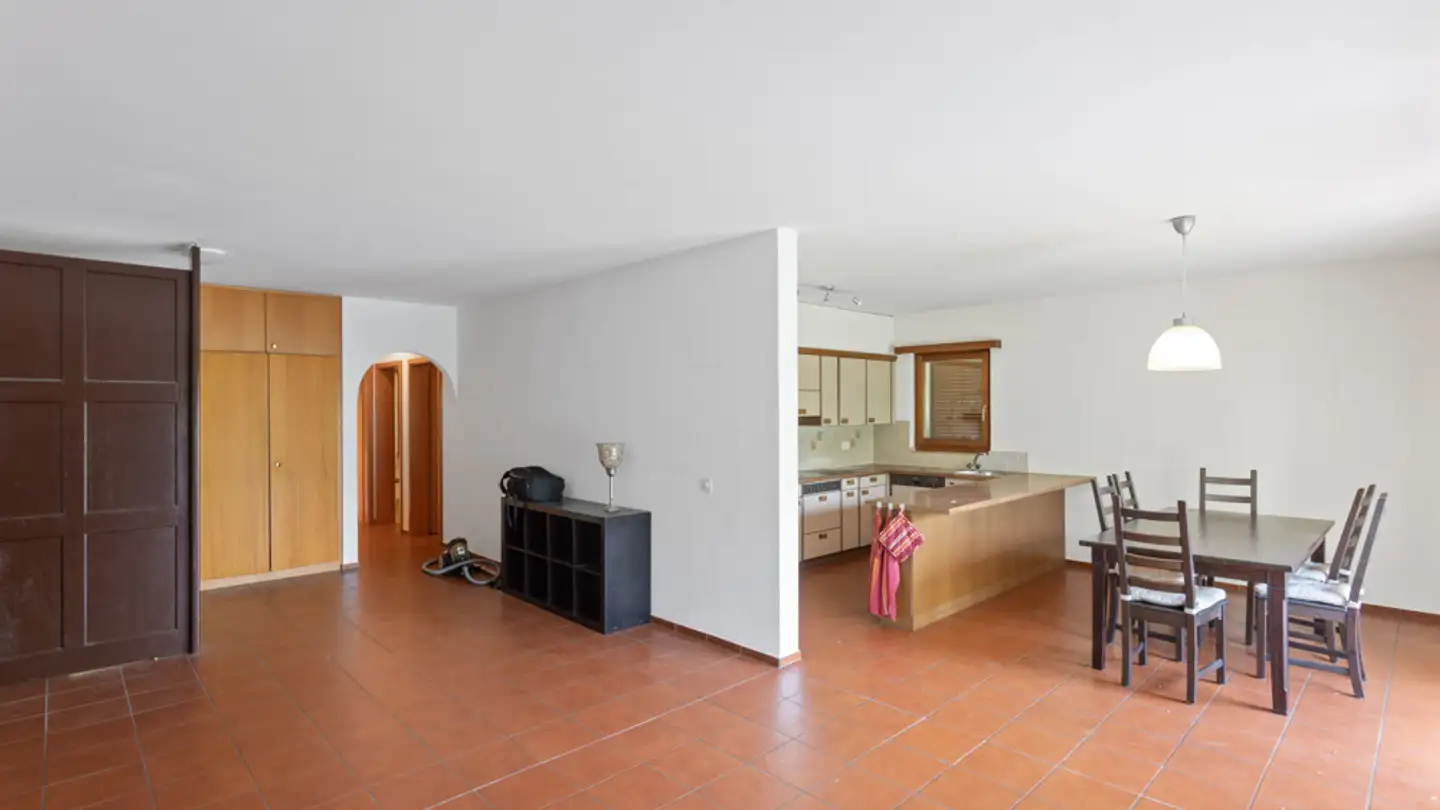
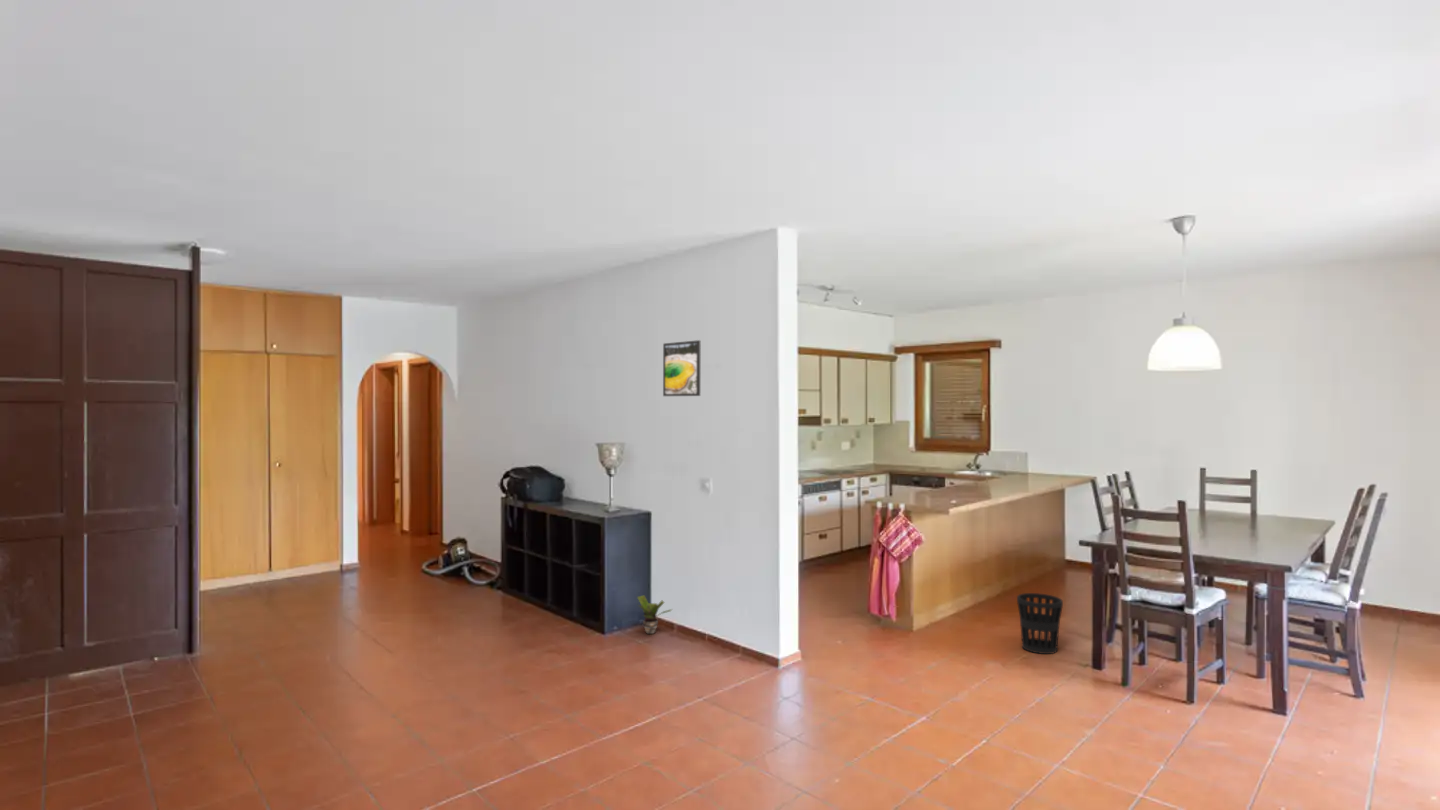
+ potted plant (649, 616)
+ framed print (681, 369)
+ wastebasket (1039, 623)
